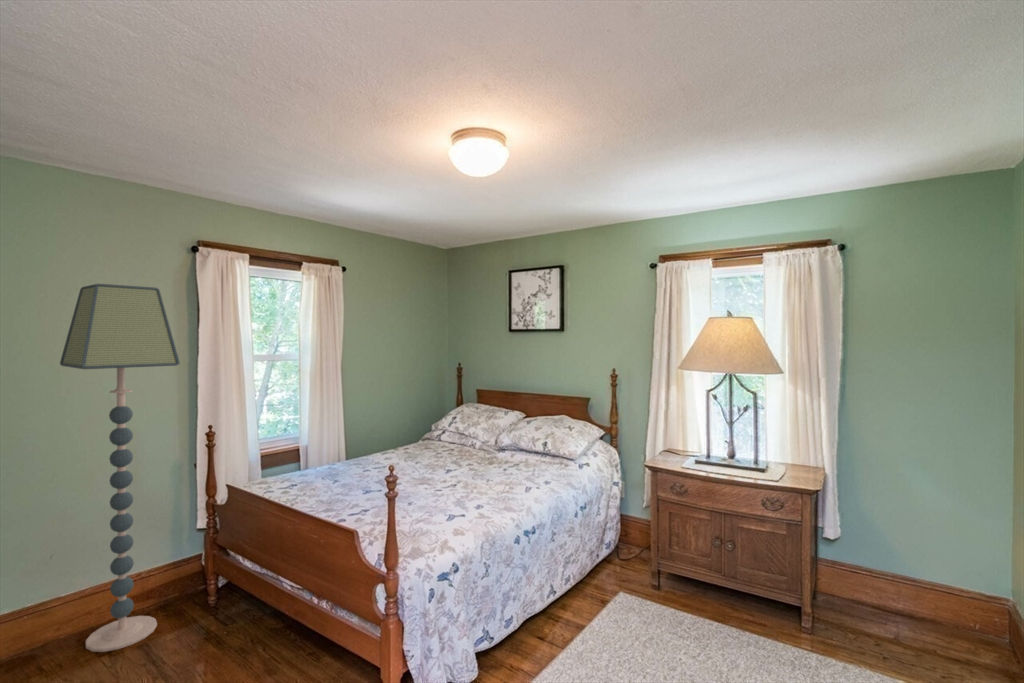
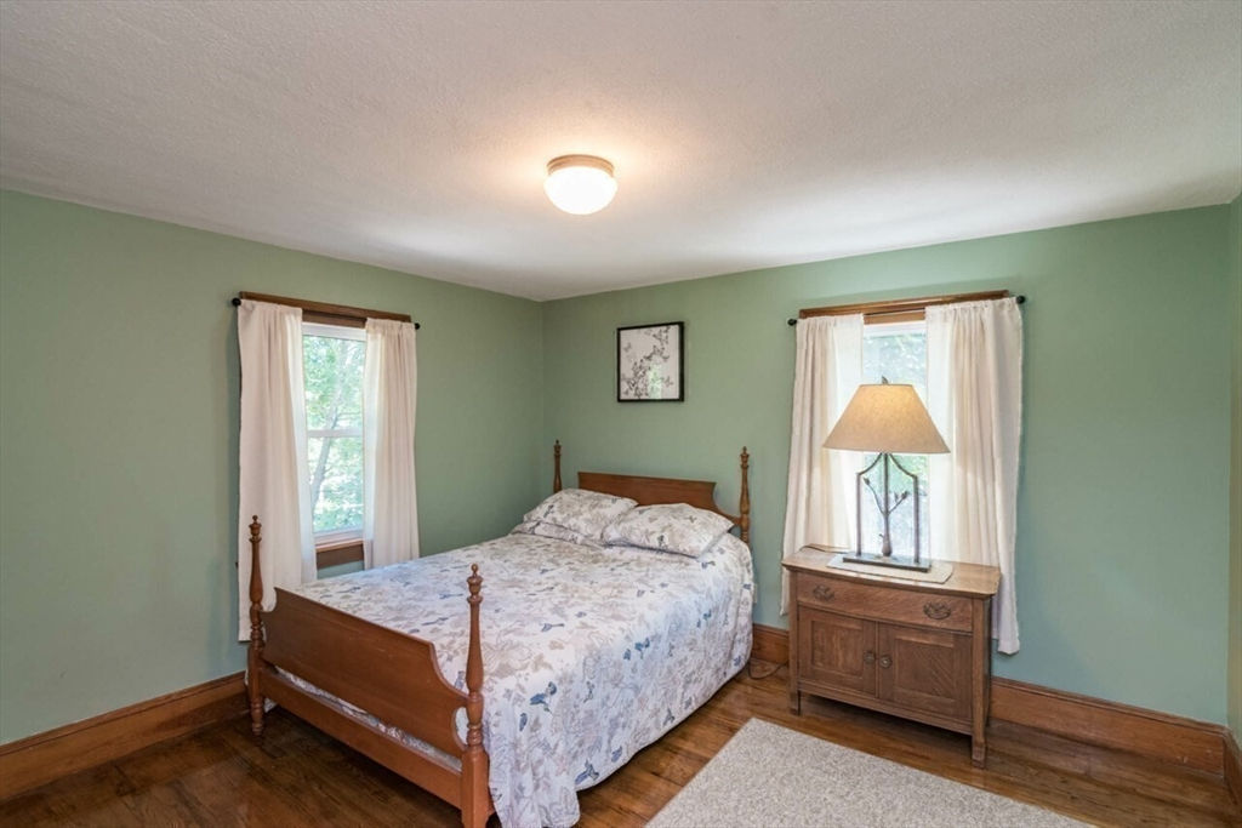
- floor lamp (121, 460)
